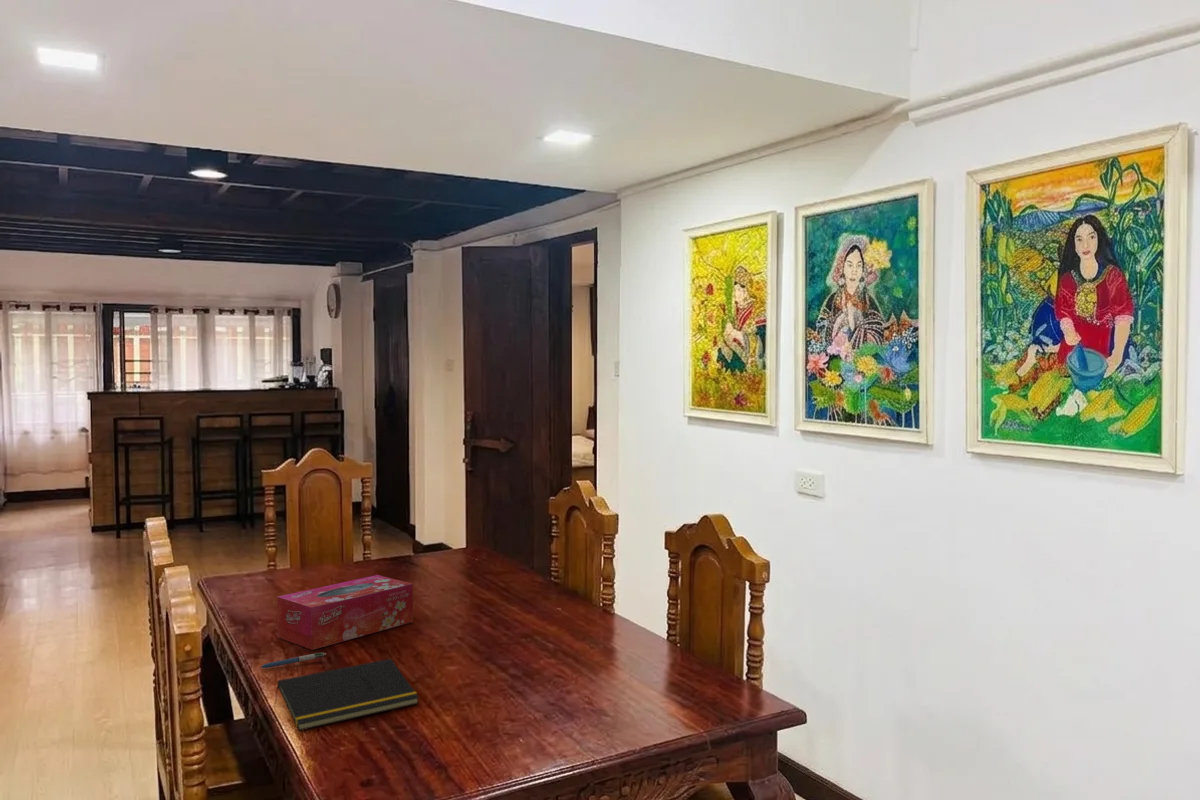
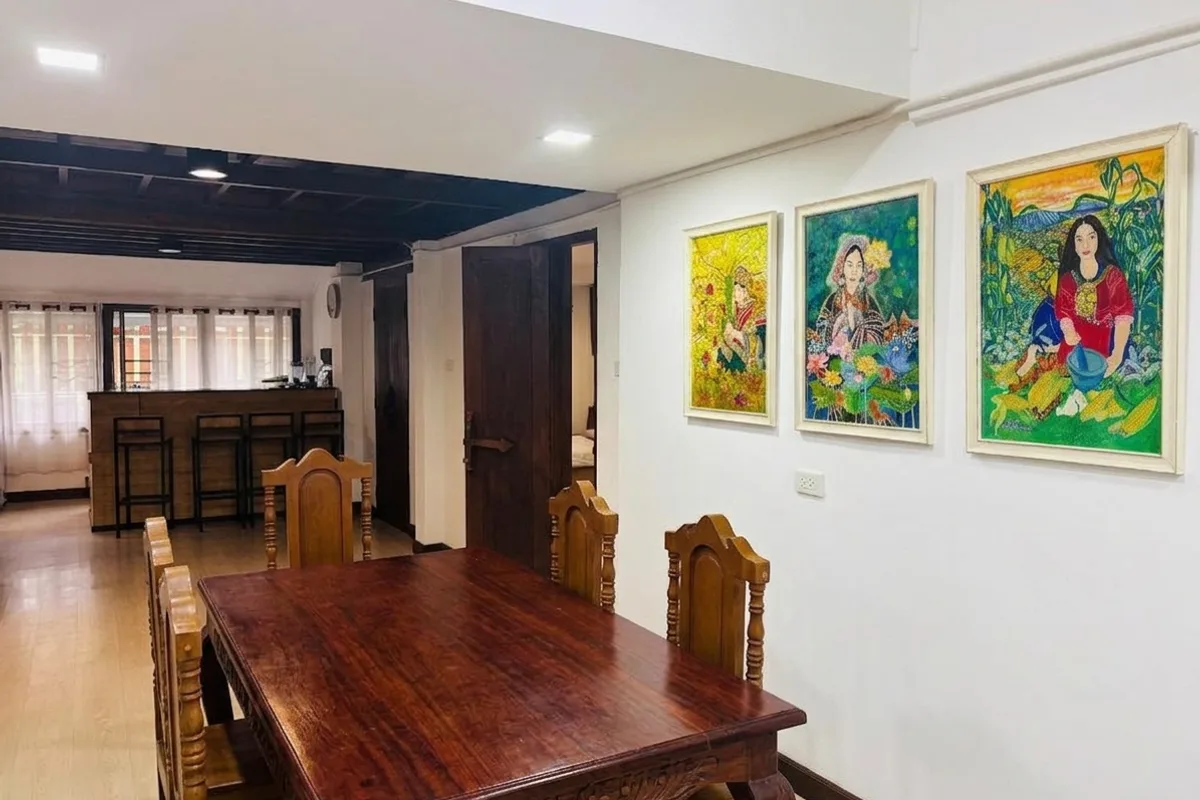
- tissue box (347, 609)
- pen (293, 659)
- notepad (348, 691)
